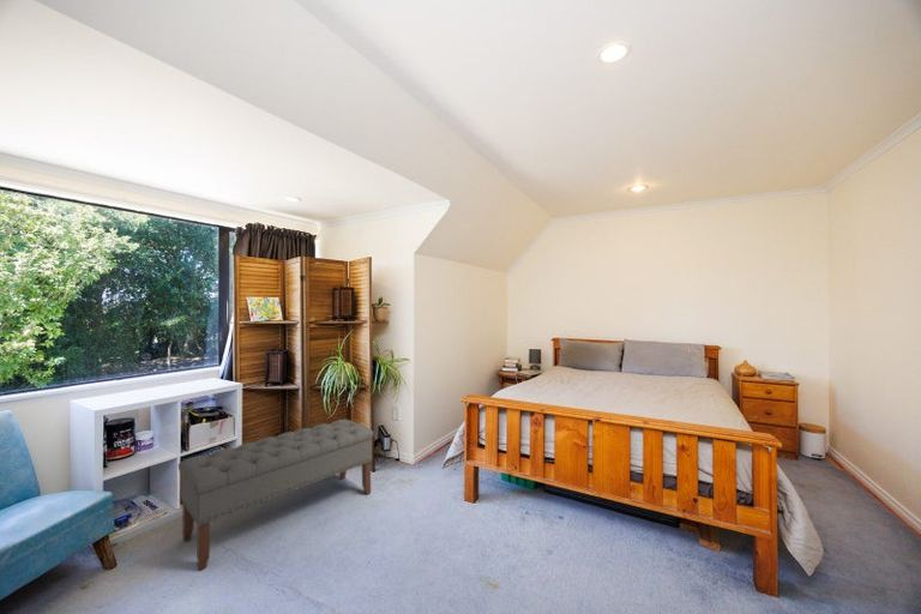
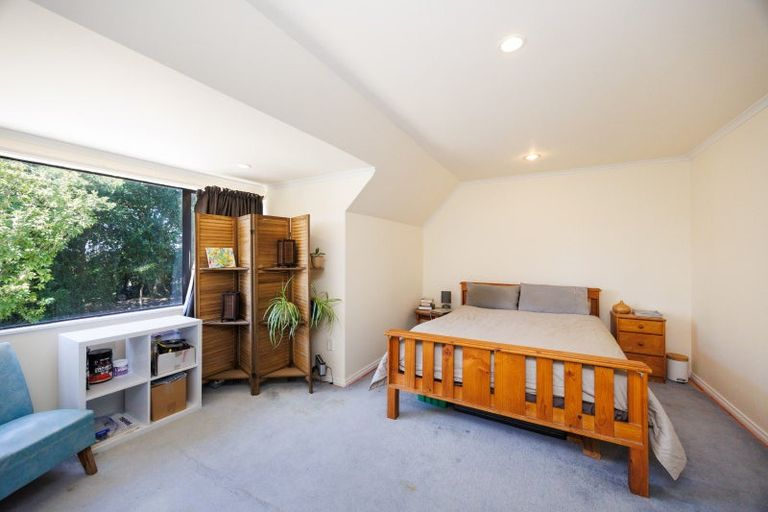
- bench (287, 476)
